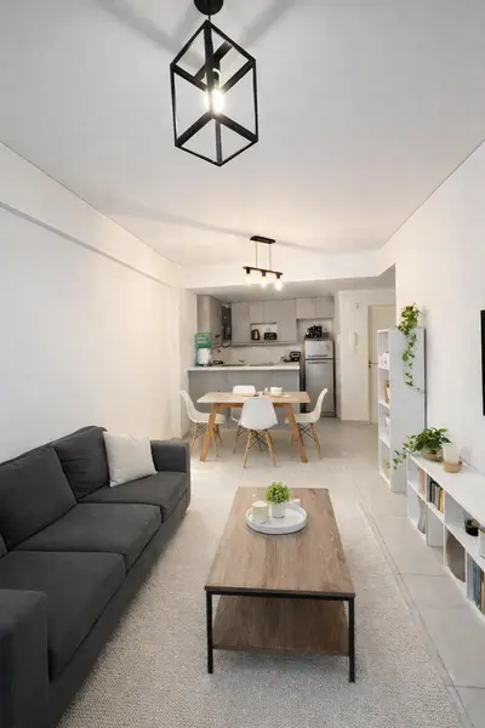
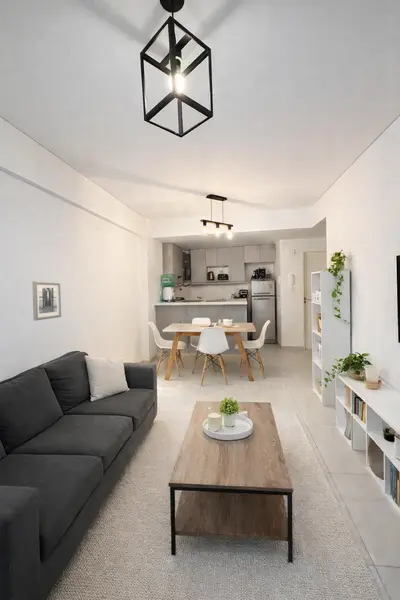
+ wall art (47, 300)
